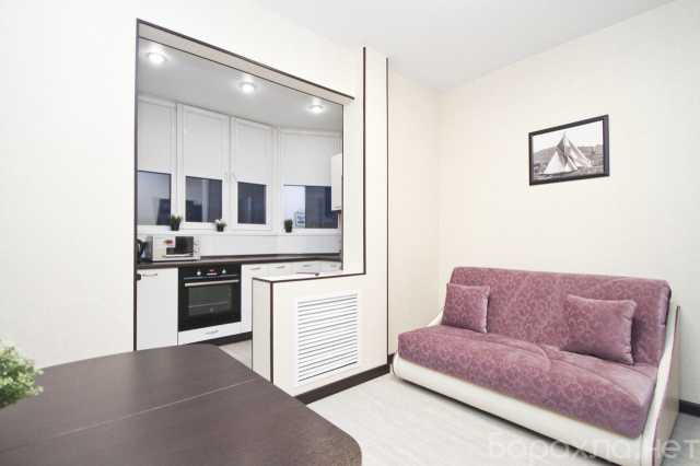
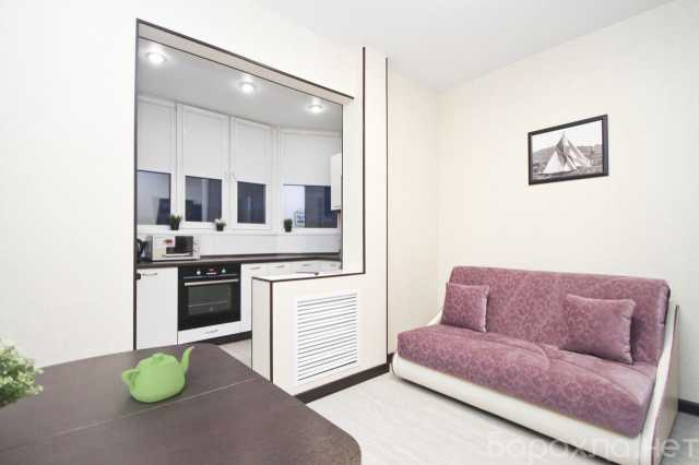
+ teapot (161, 371)
